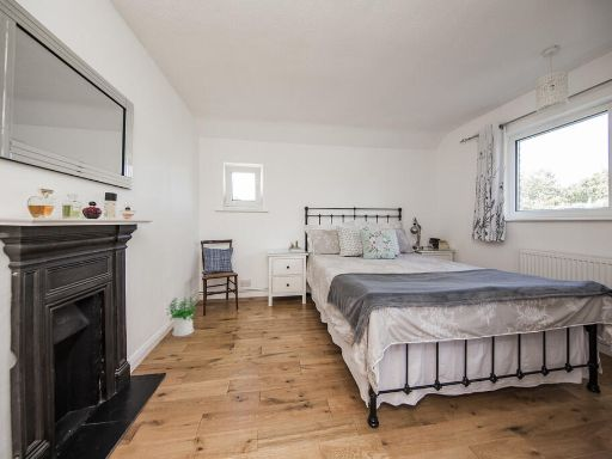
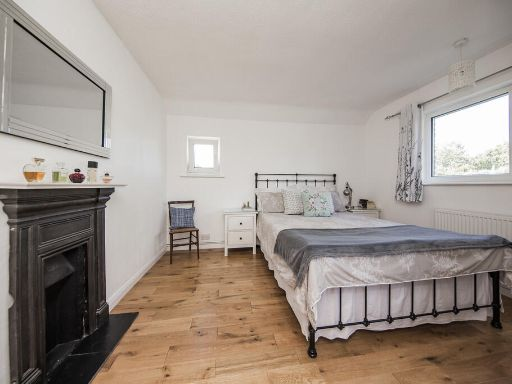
- potted plant (182, 316)
